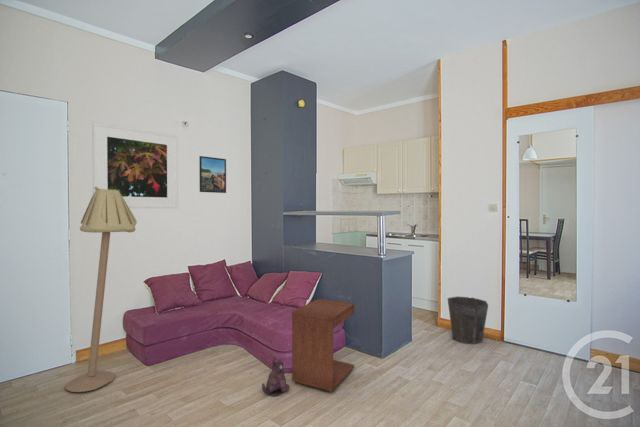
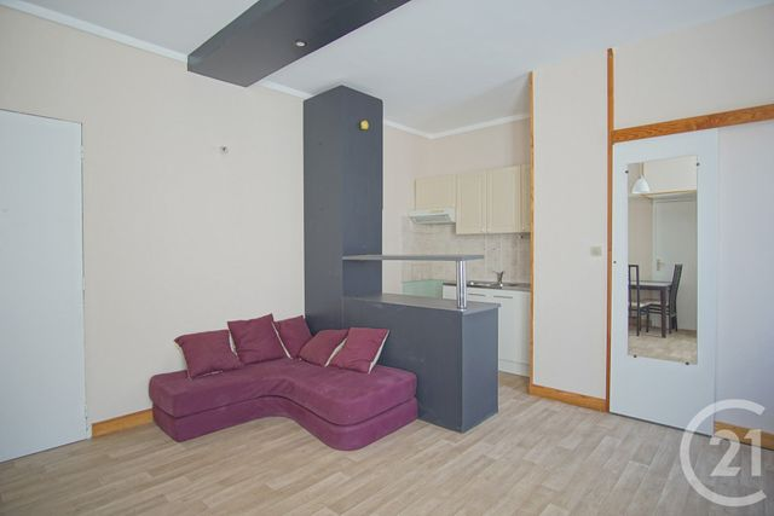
- waste bin (466, 320)
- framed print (213, 175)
- side table (324, 342)
- plush toy (273, 376)
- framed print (138, 169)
- floor lamp (103, 282)
